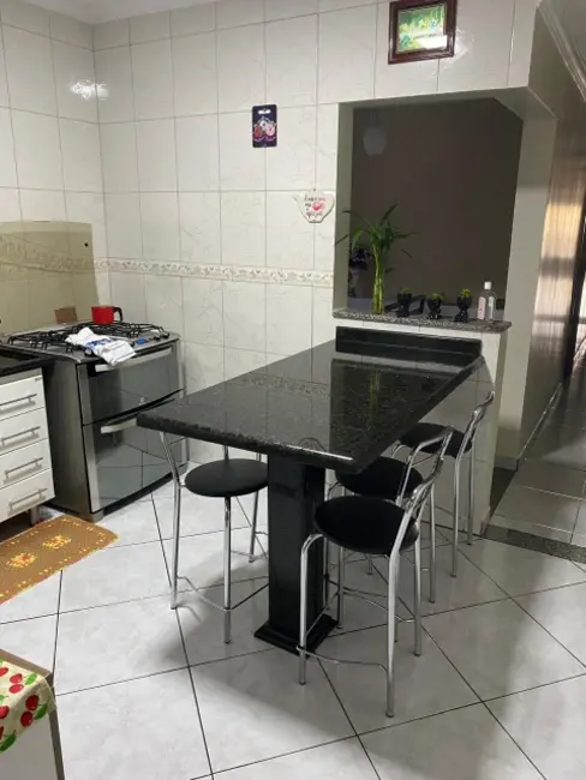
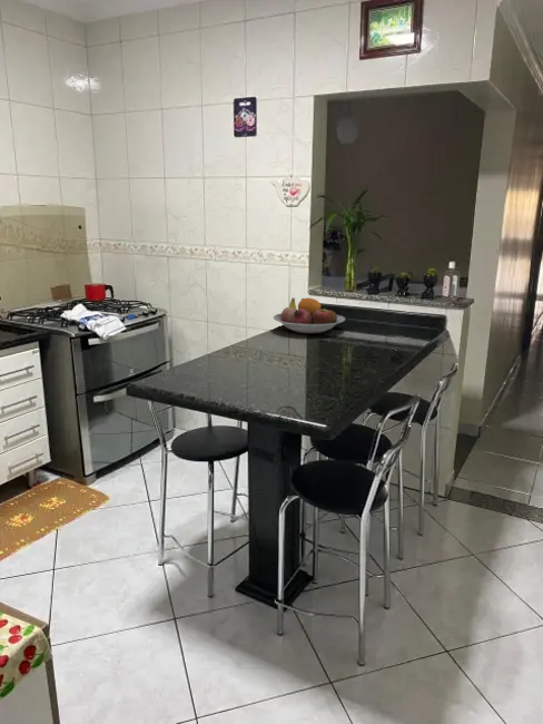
+ fruit bowl (308, 314)
